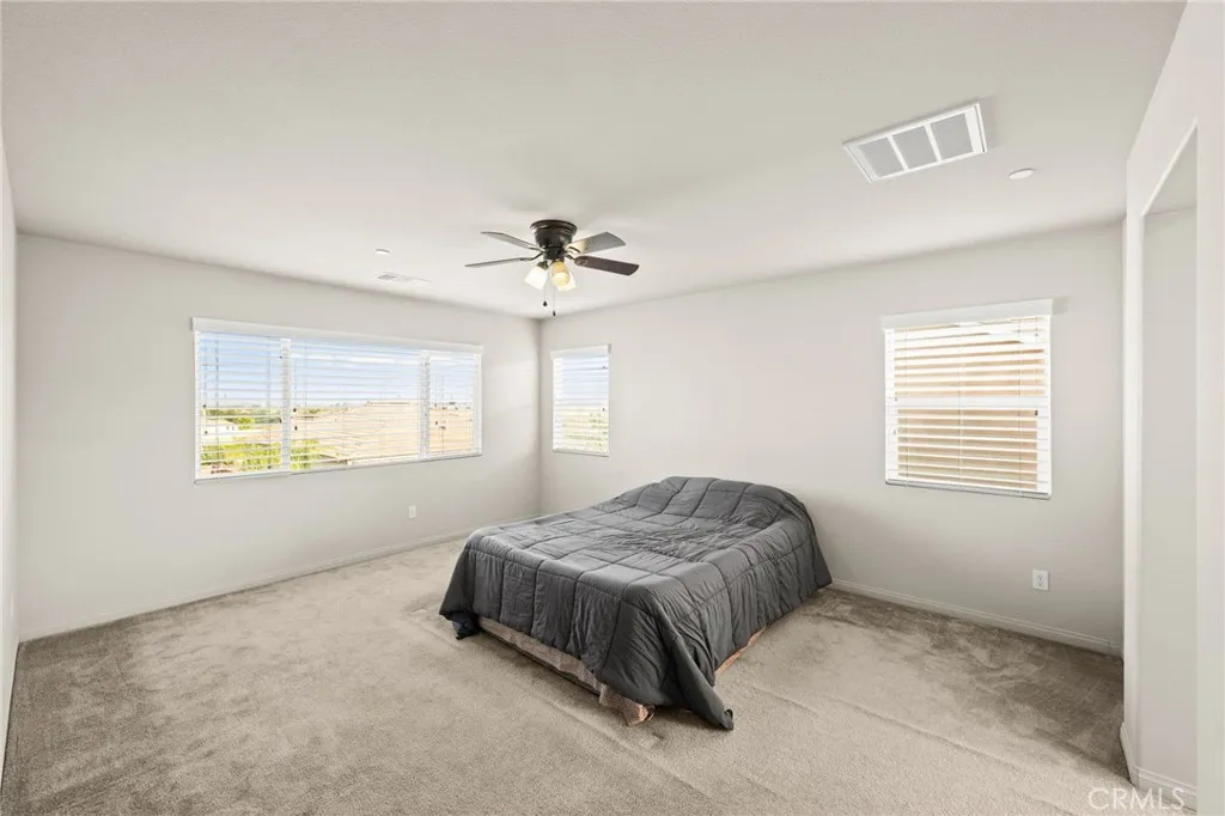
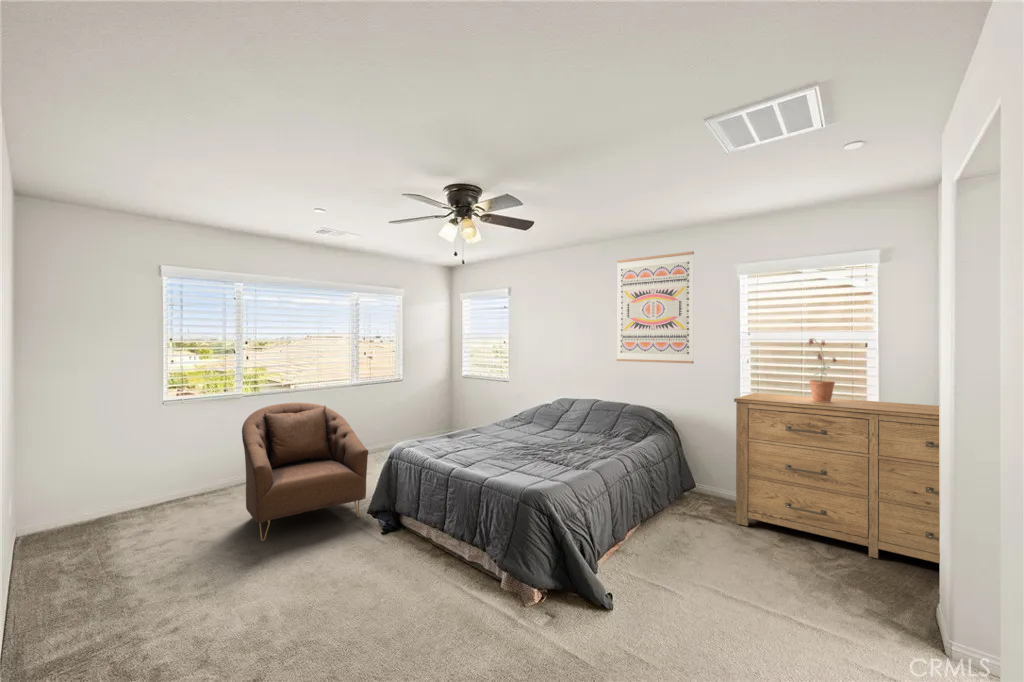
+ dresser (877, 475)
+ wall art (653, 309)
+ potted plant (823, 369)
+ armchair (301, 461)
